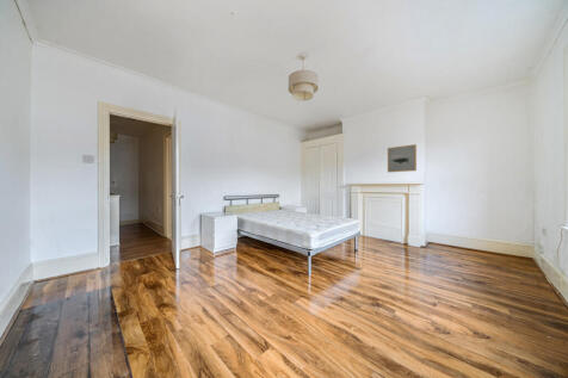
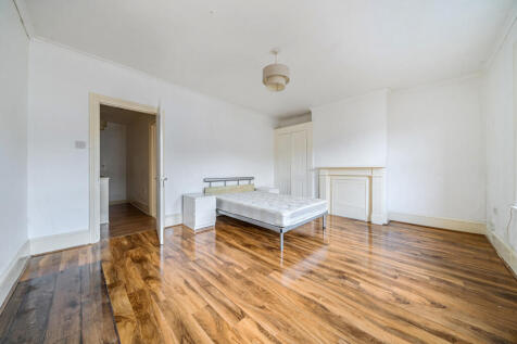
- wall art (401, 159)
